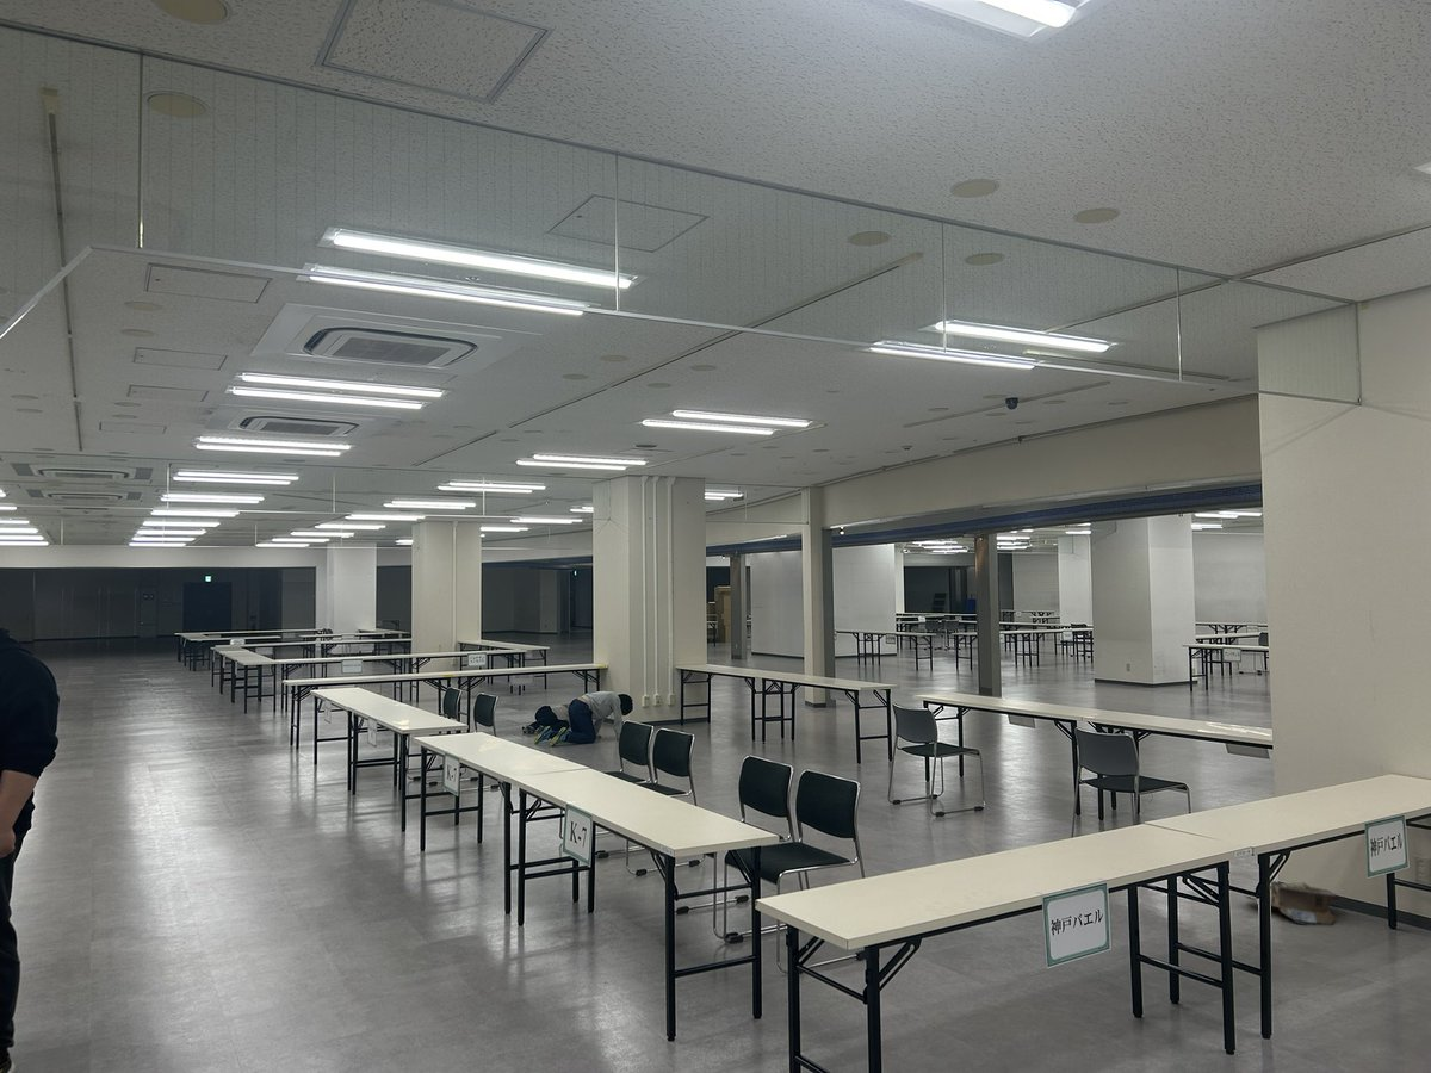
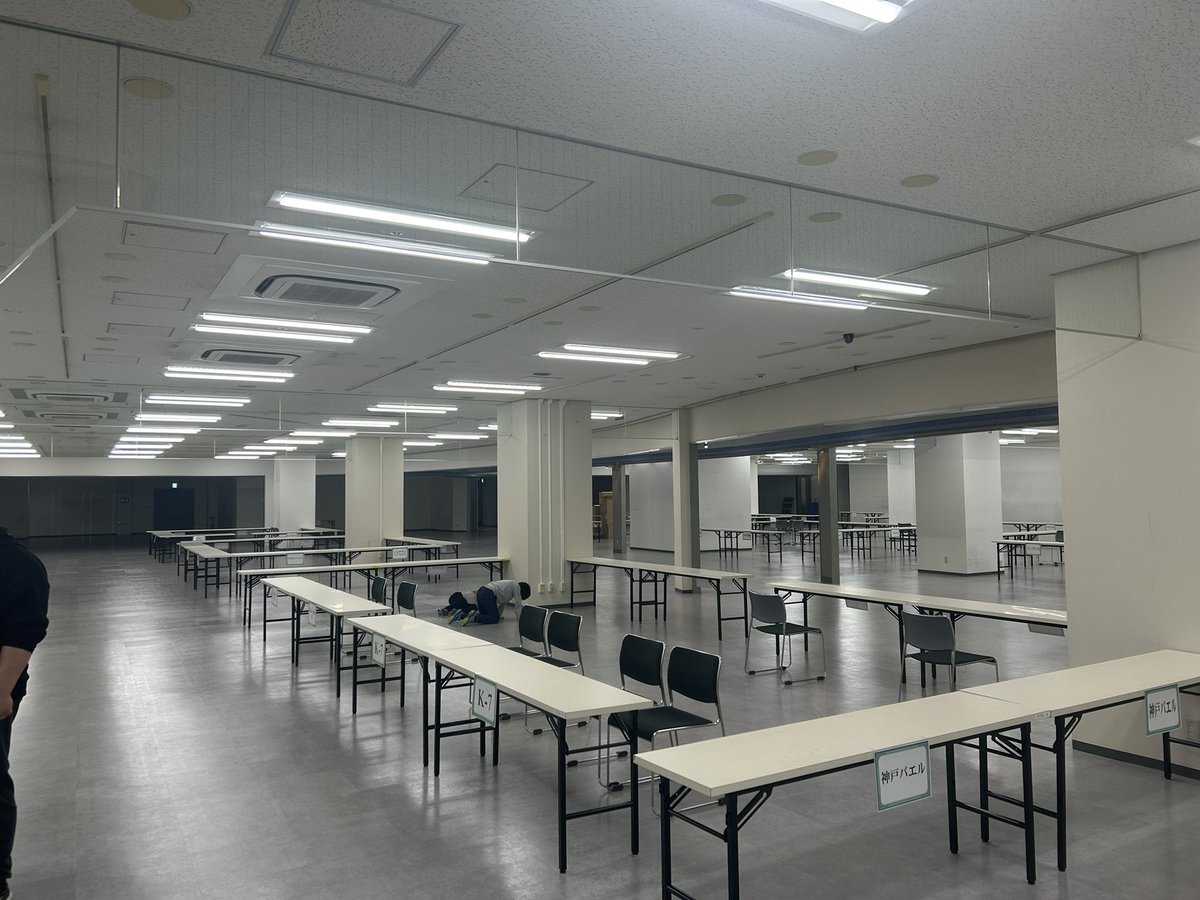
- cardboard box (1294, 897)
